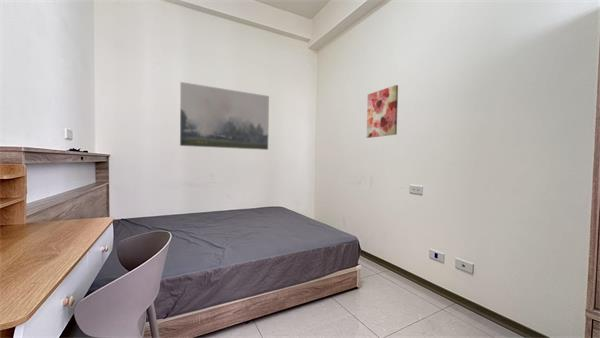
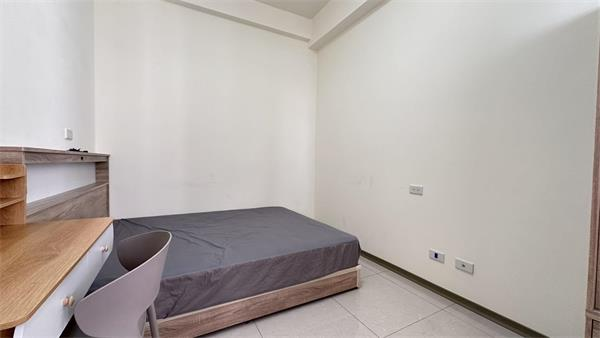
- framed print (227, 119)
- wall art (381, 113)
